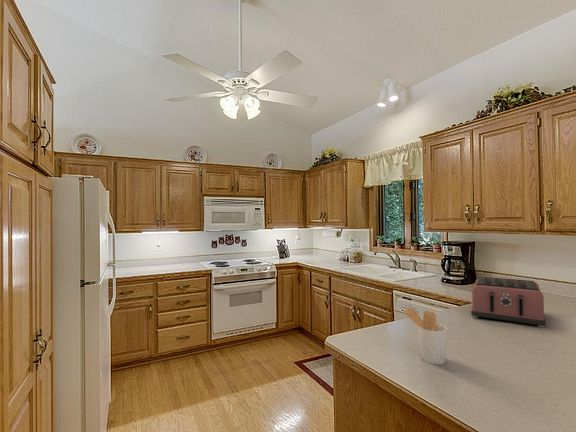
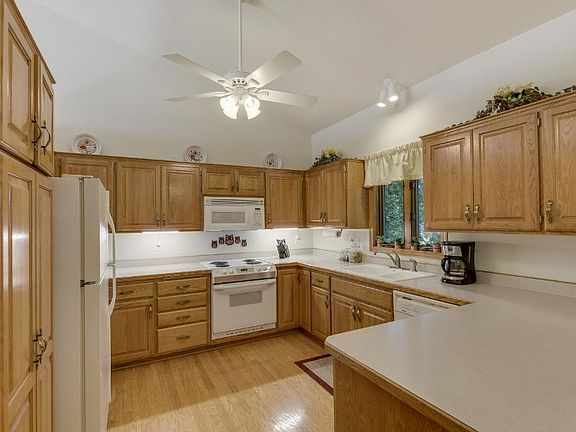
- toaster (506, 299)
- utensil holder (424, 333)
